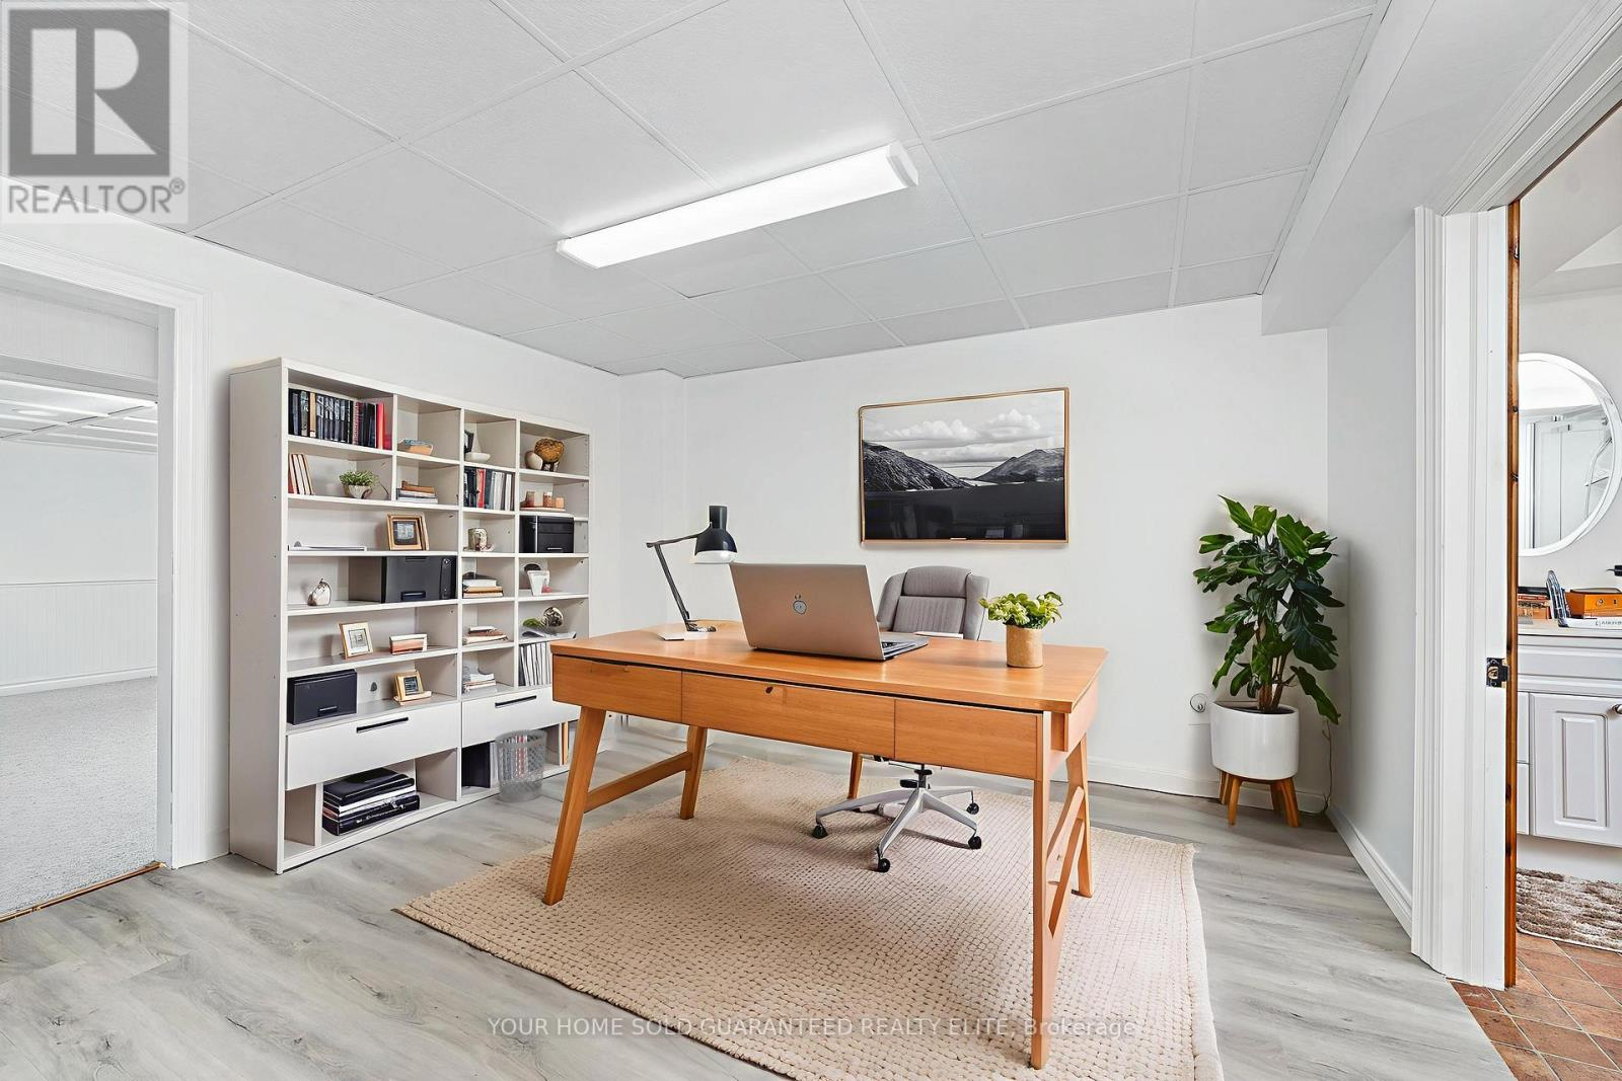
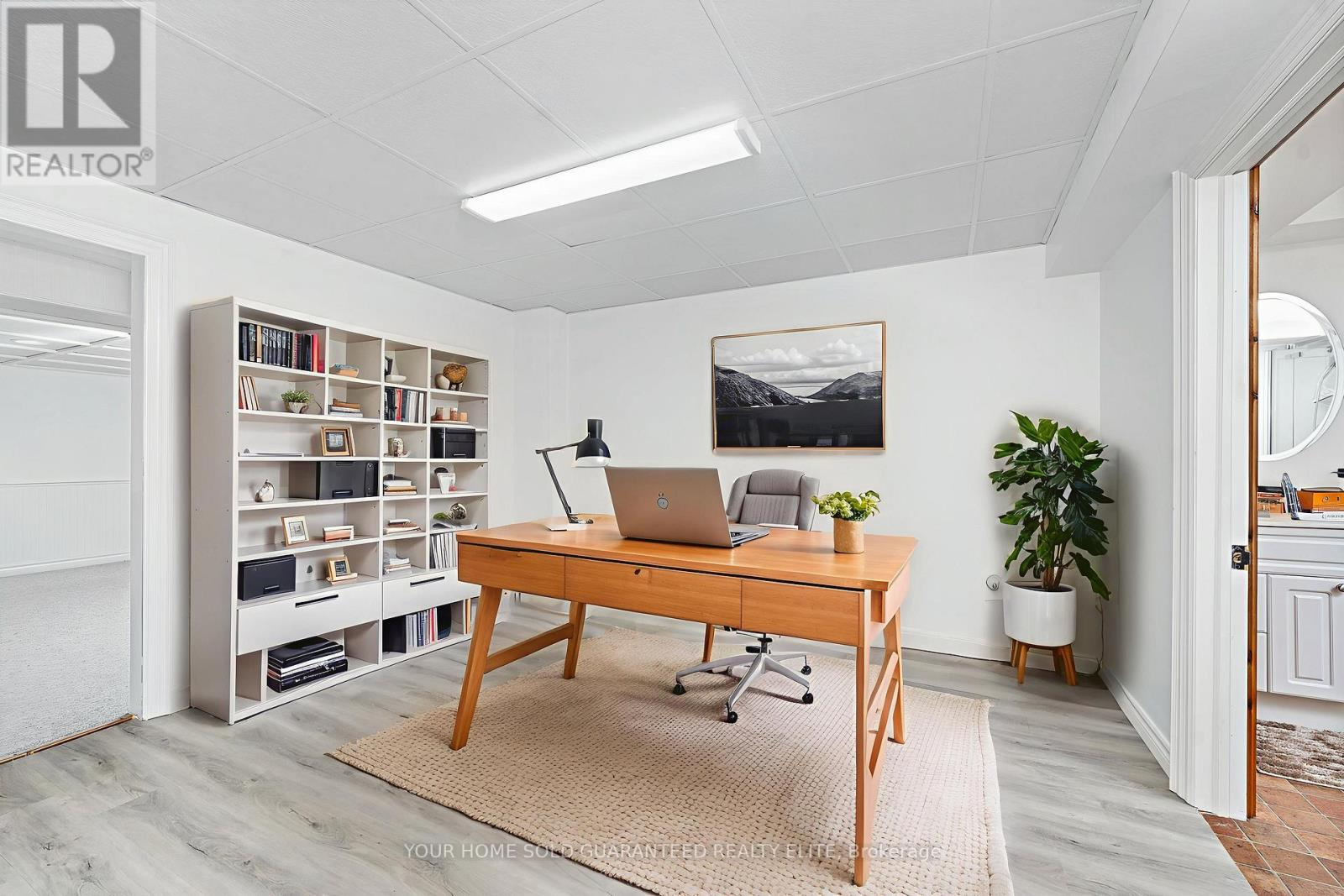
- wastebasket (520, 765)
